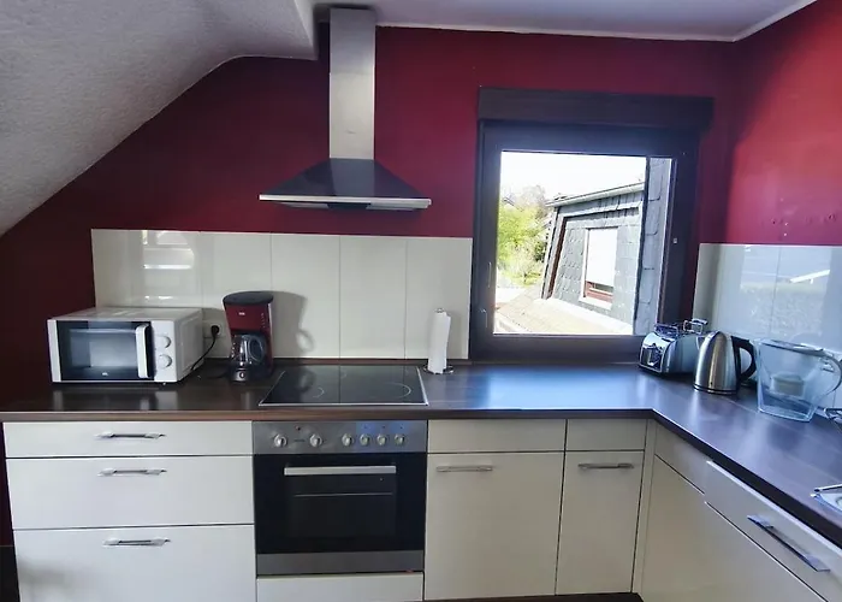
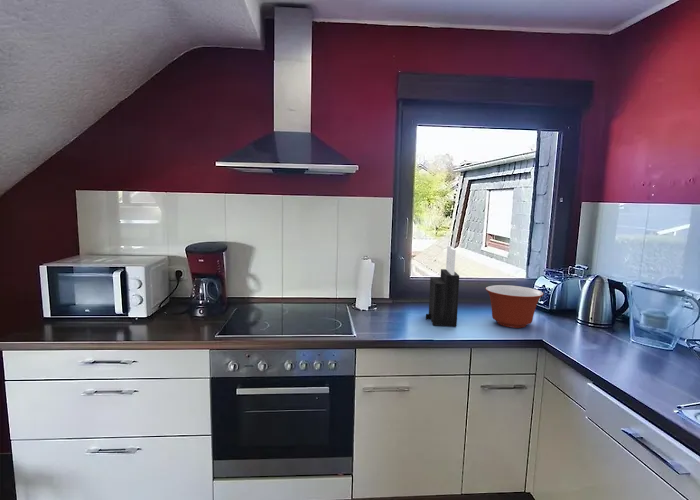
+ knife block (441, 284)
+ mixing bowl (512, 307)
